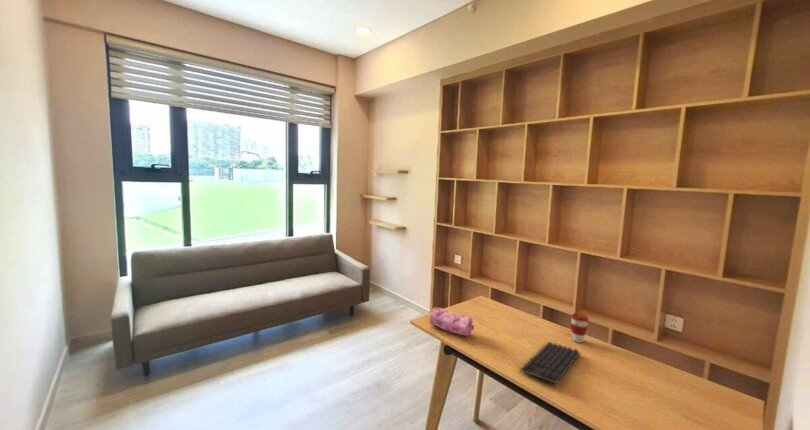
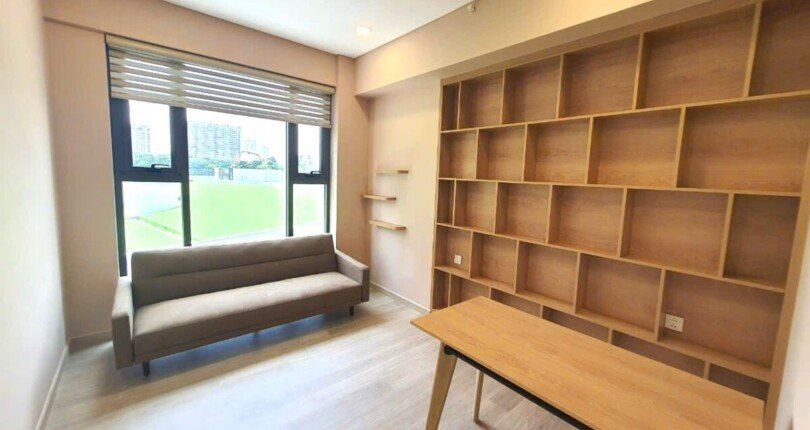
- coffee cup (578, 327)
- keyboard (551, 360)
- pencil case (450, 320)
